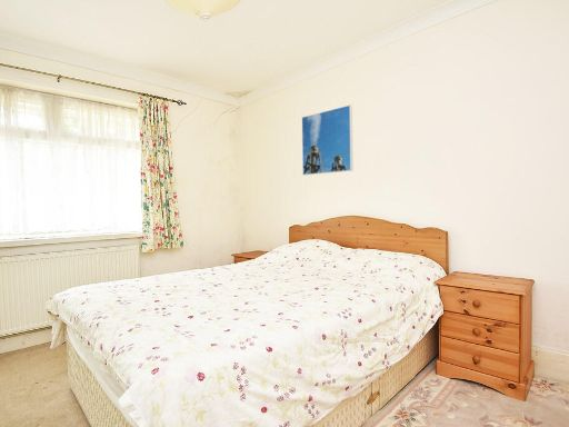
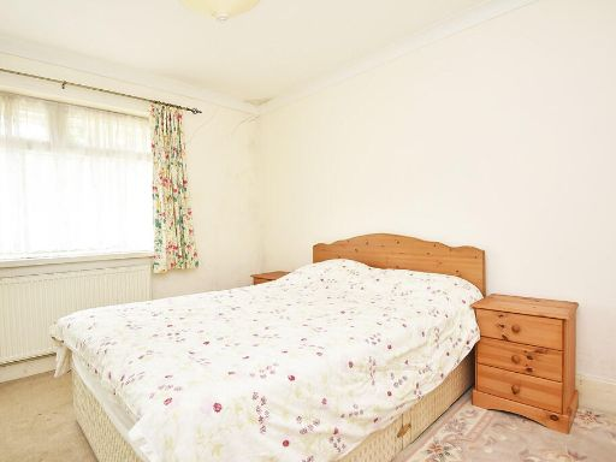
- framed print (326, 142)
